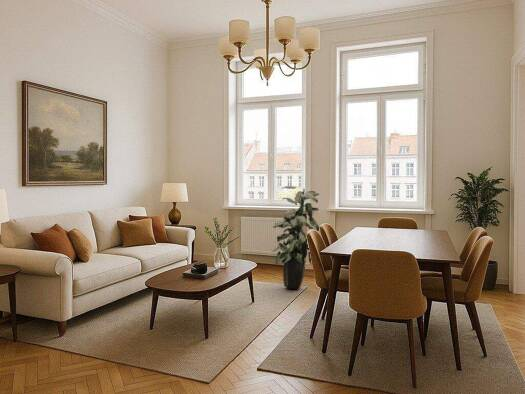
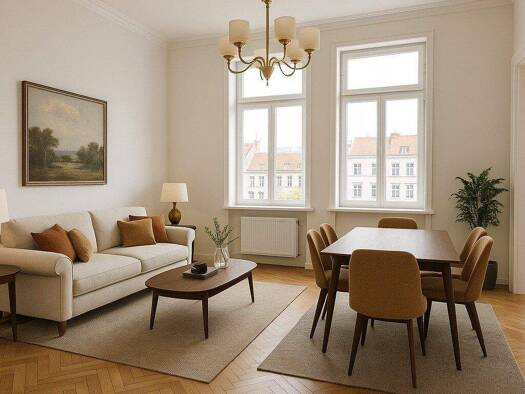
- indoor plant (295, 236)
